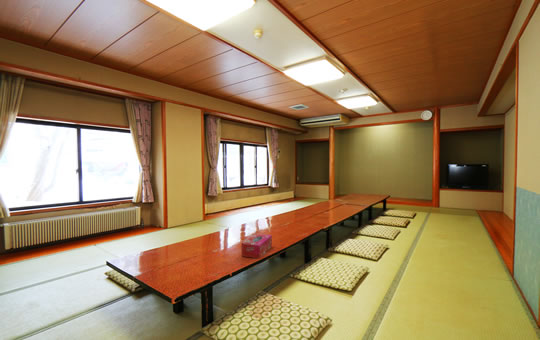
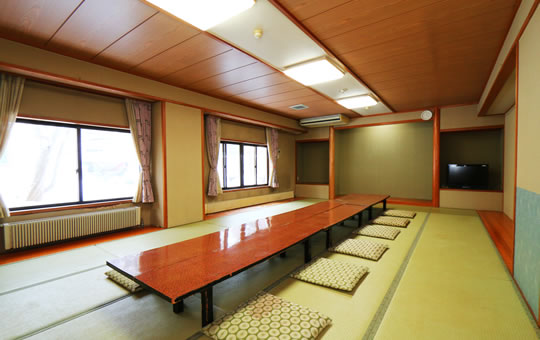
- tissue box (257, 245)
